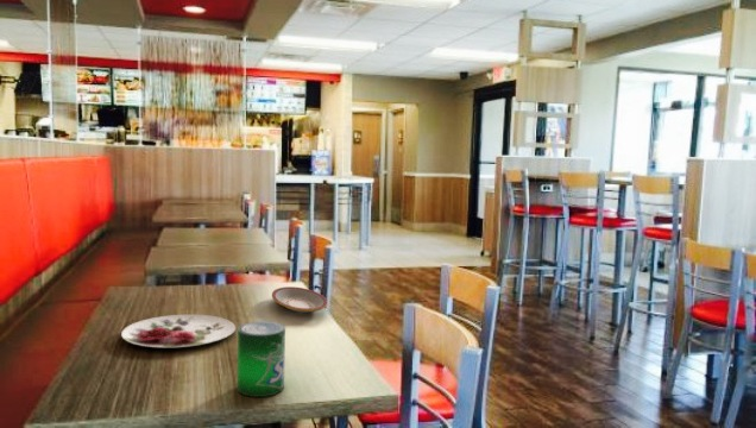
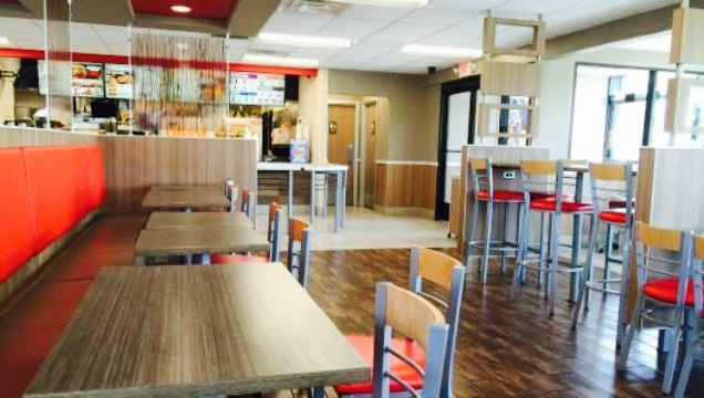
- plate (179, 328)
- plate (298, 301)
- beverage can (260, 358)
